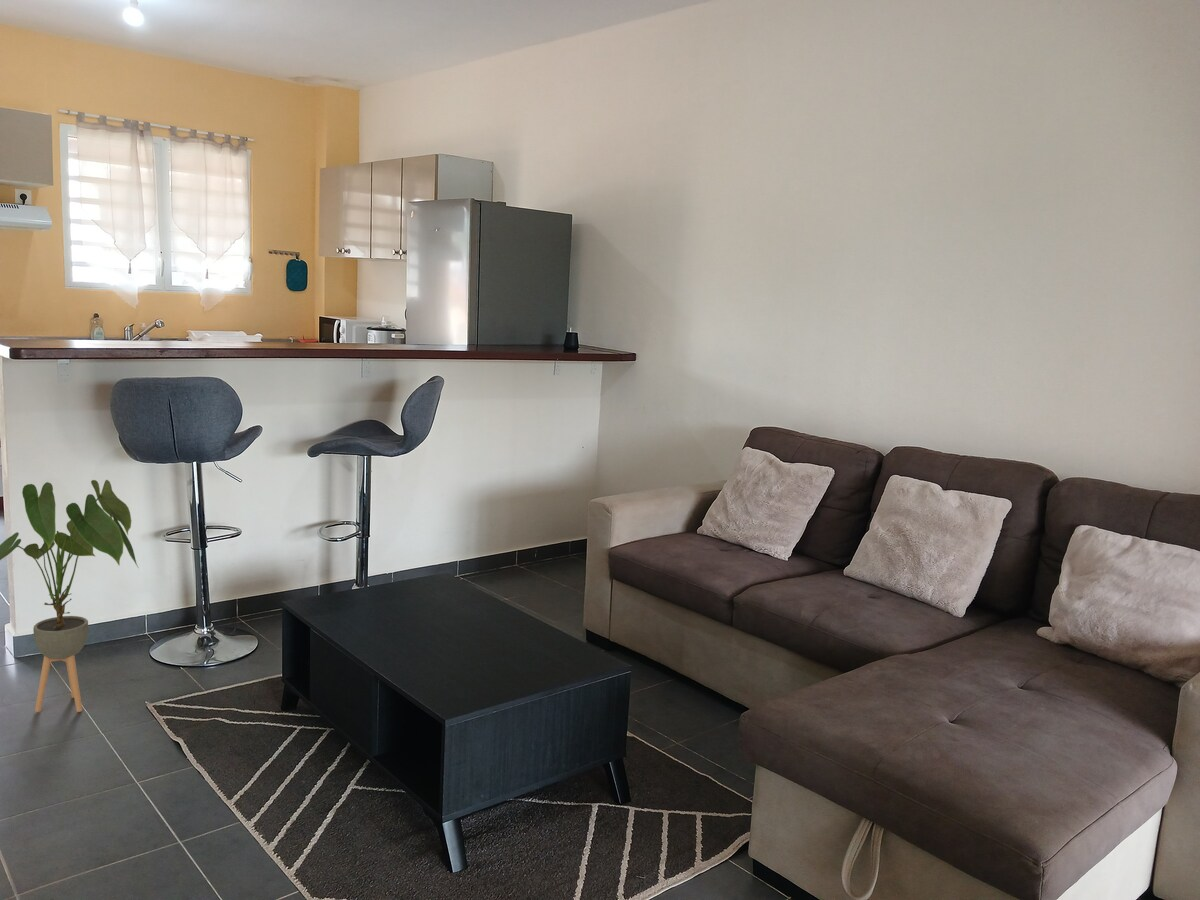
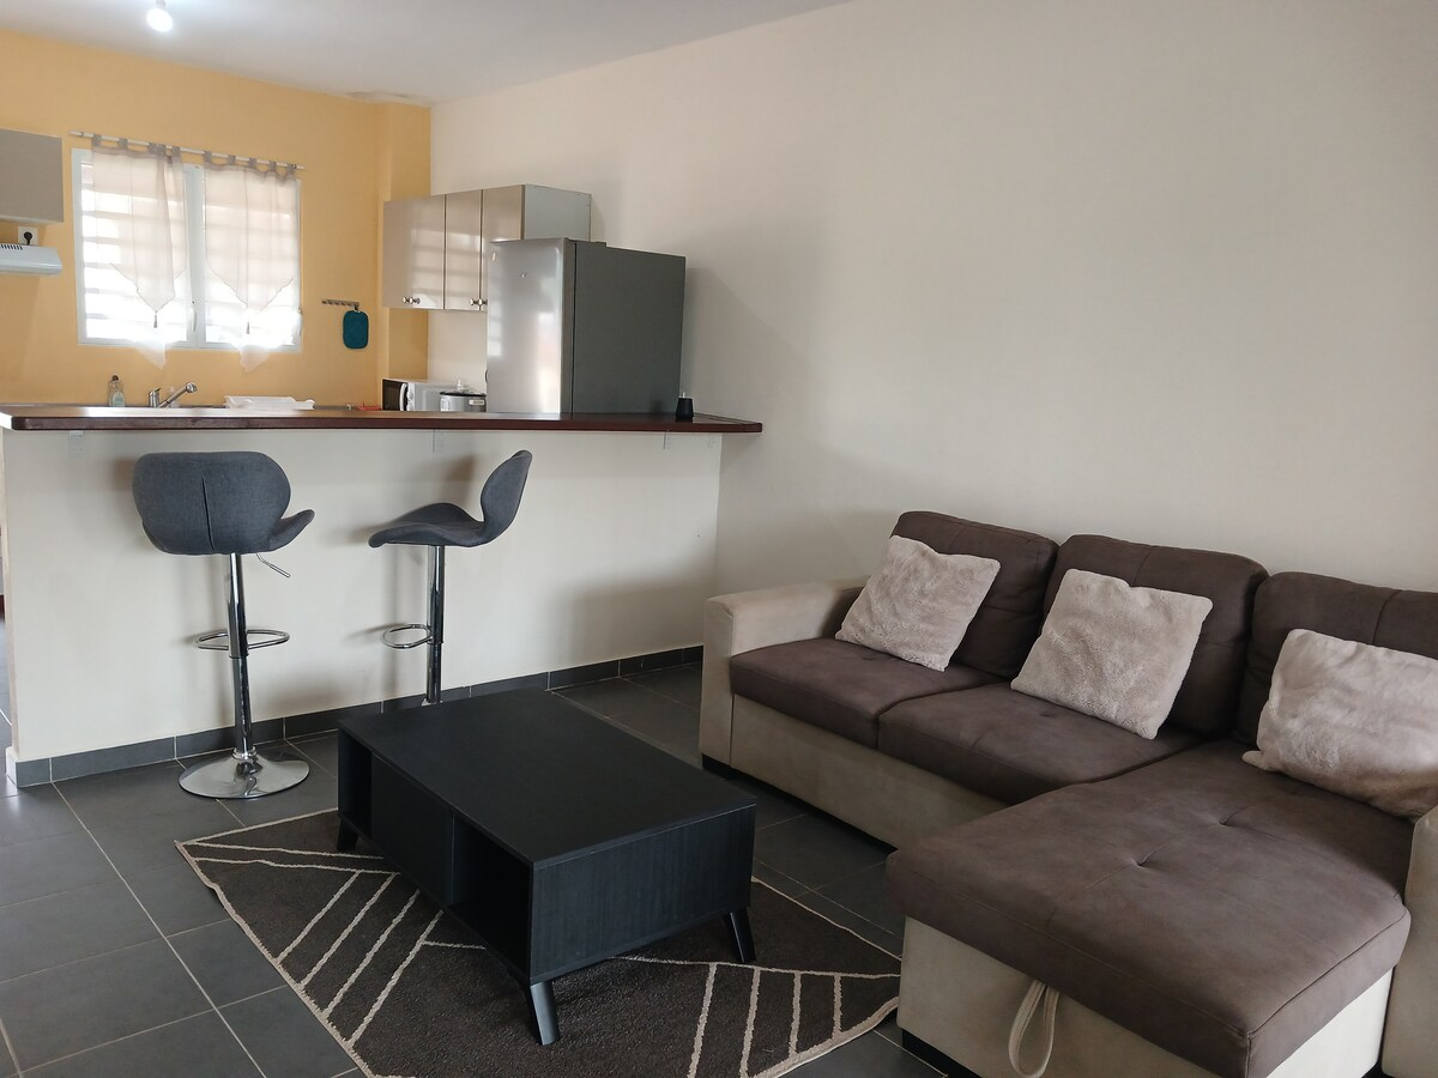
- house plant (71, 593)
